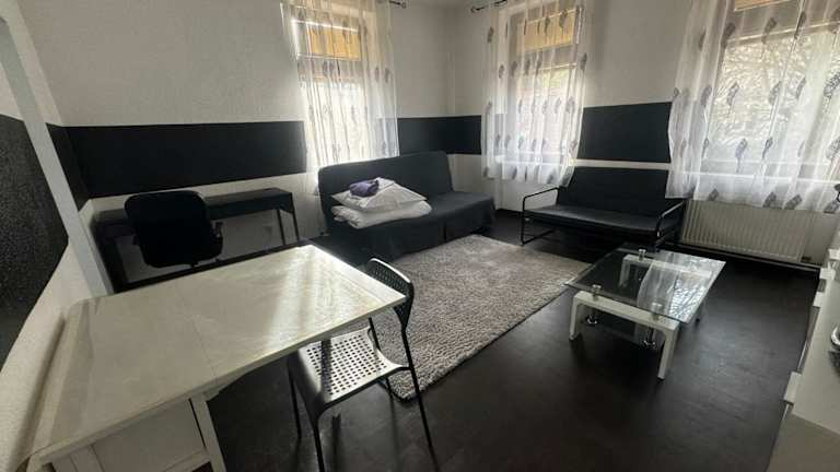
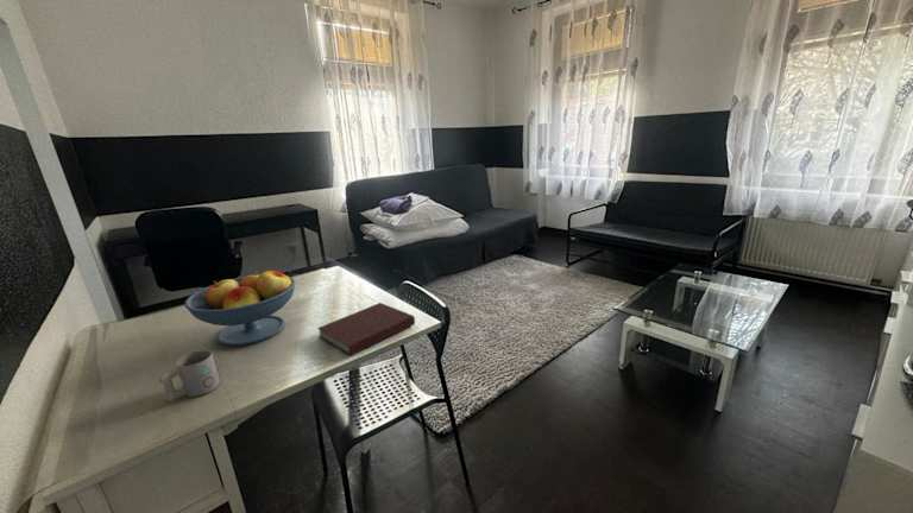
+ mug (189, 376)
+ fruit bowl (246, 303)
+ notebook (366, 325)
